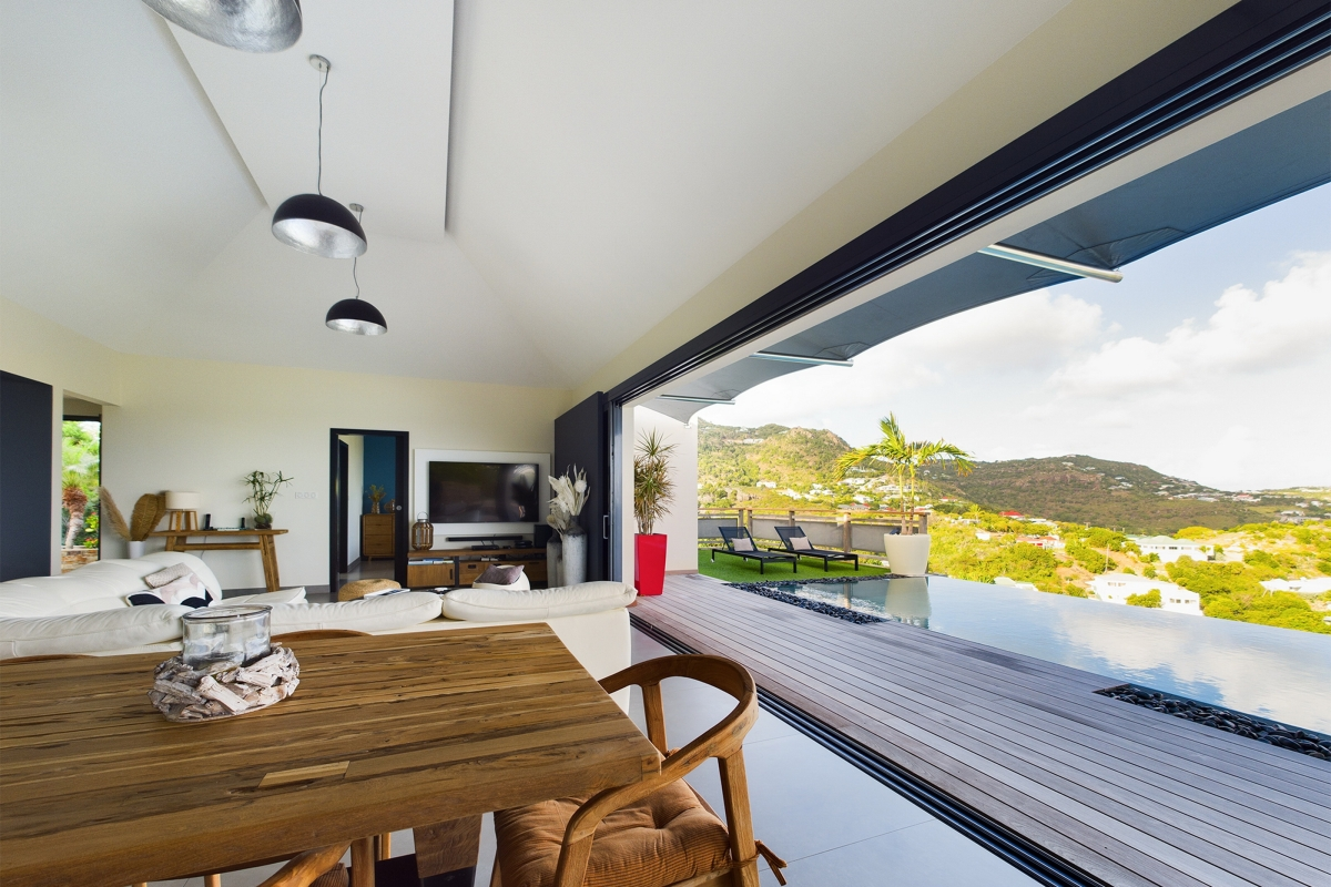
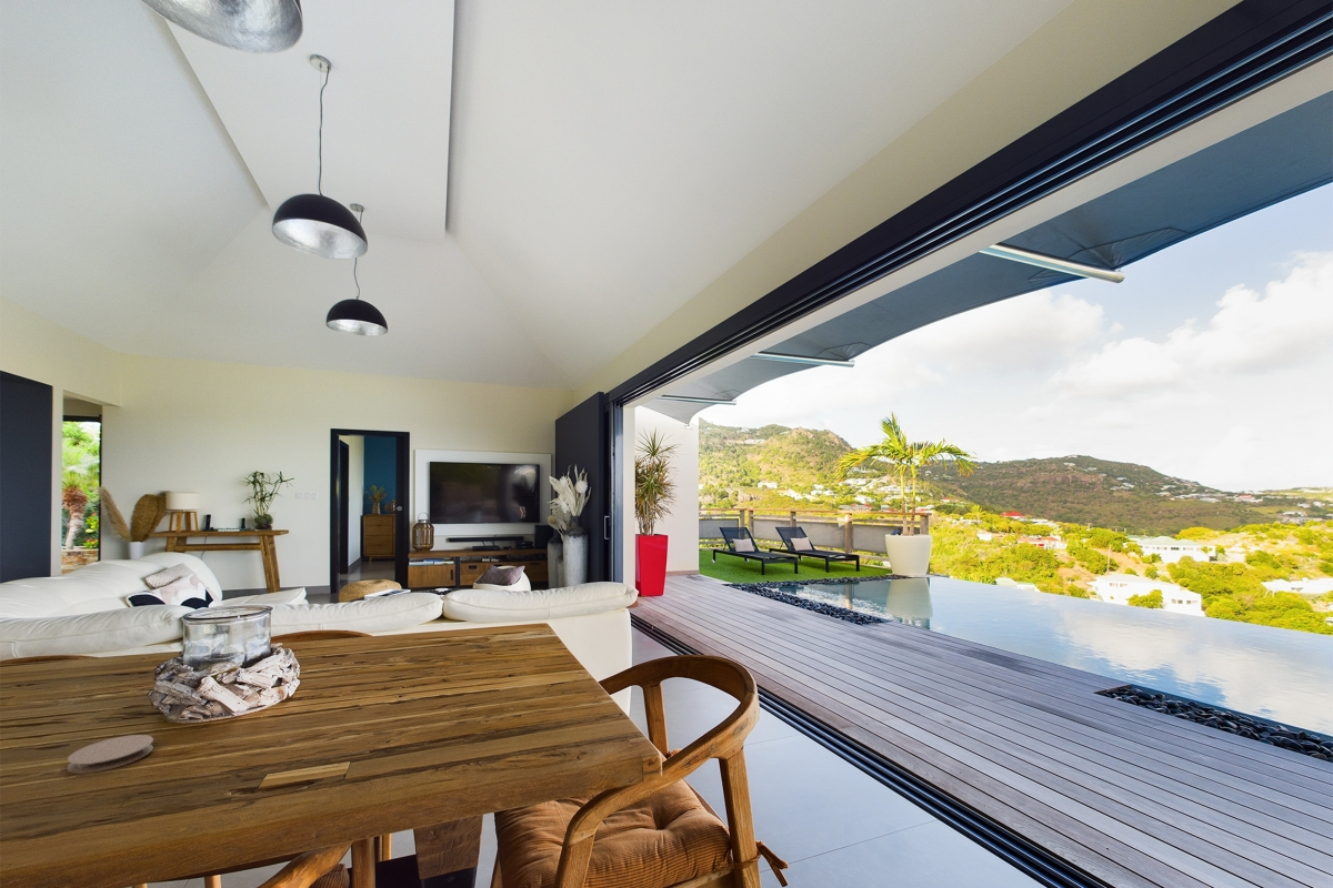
+ coaster (111, 753)
